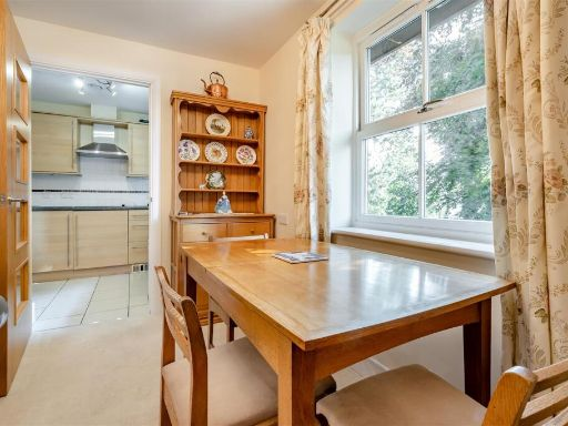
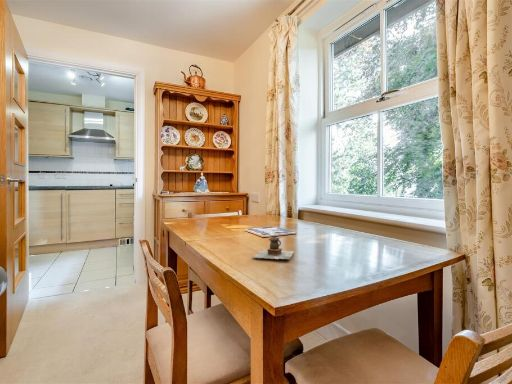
+ teapot (274, 245)
